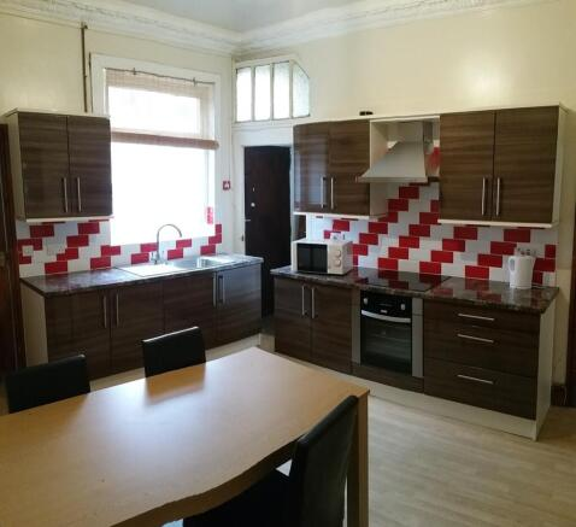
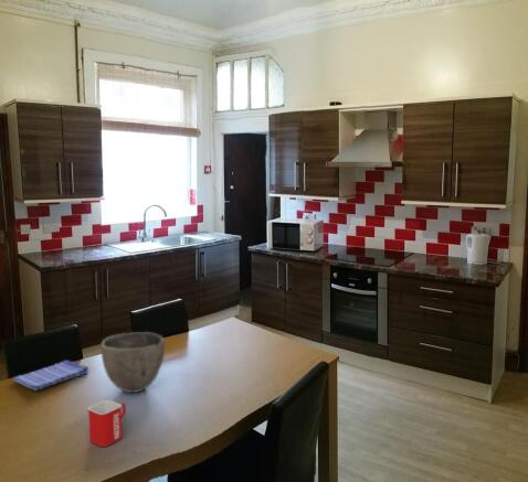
+ mug (109, 420)
+ dish towel (52, 373)
+ bowl (133, 364)
